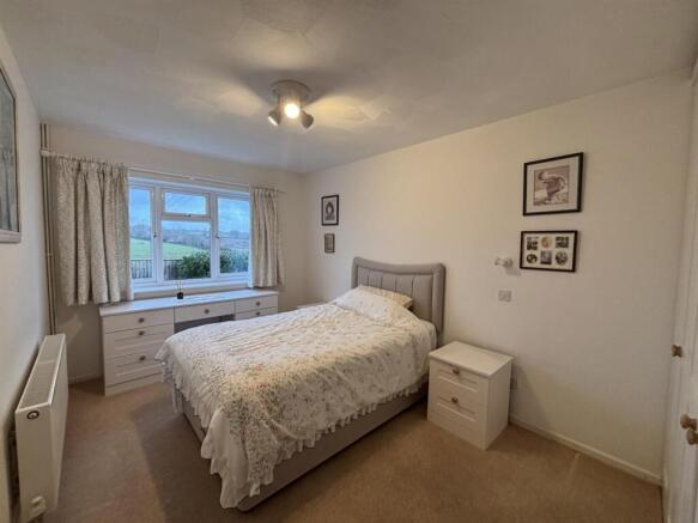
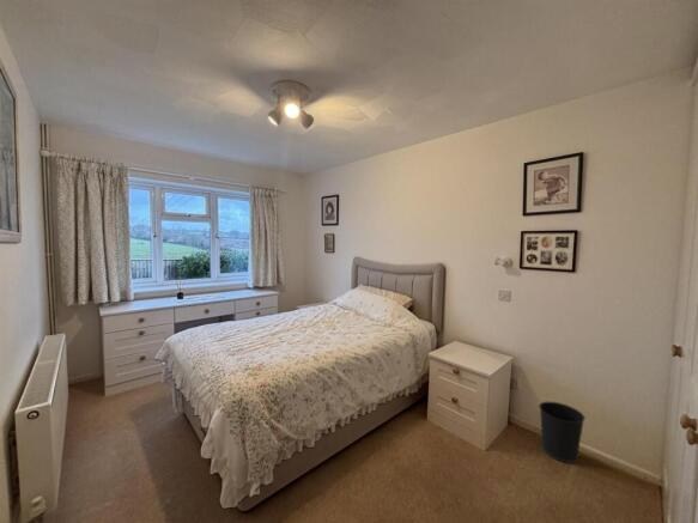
+ wastebasket (559, 431)
